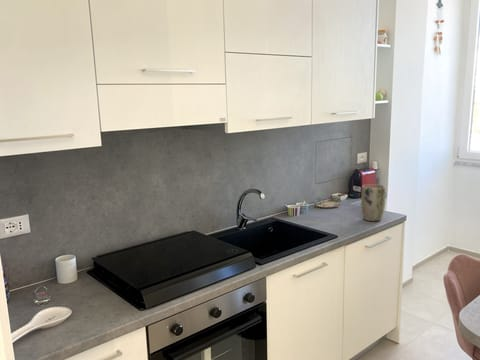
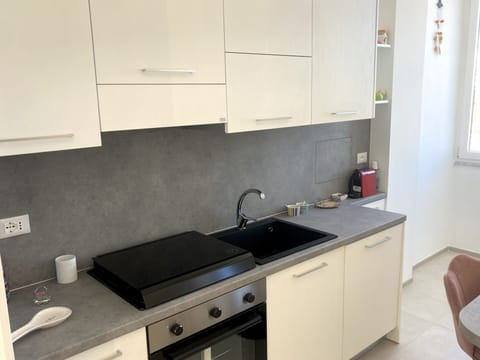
- plant pot (372, 202)
